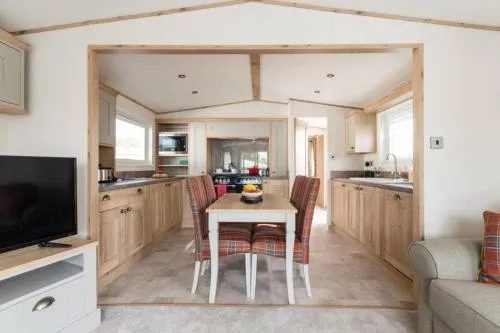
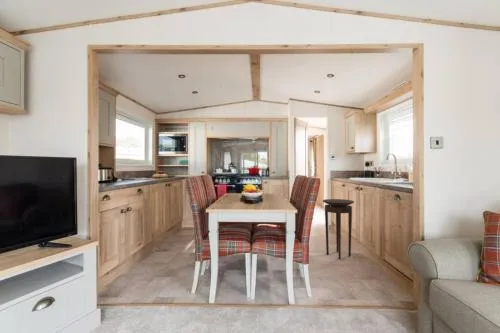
+ stool (338, 228)
